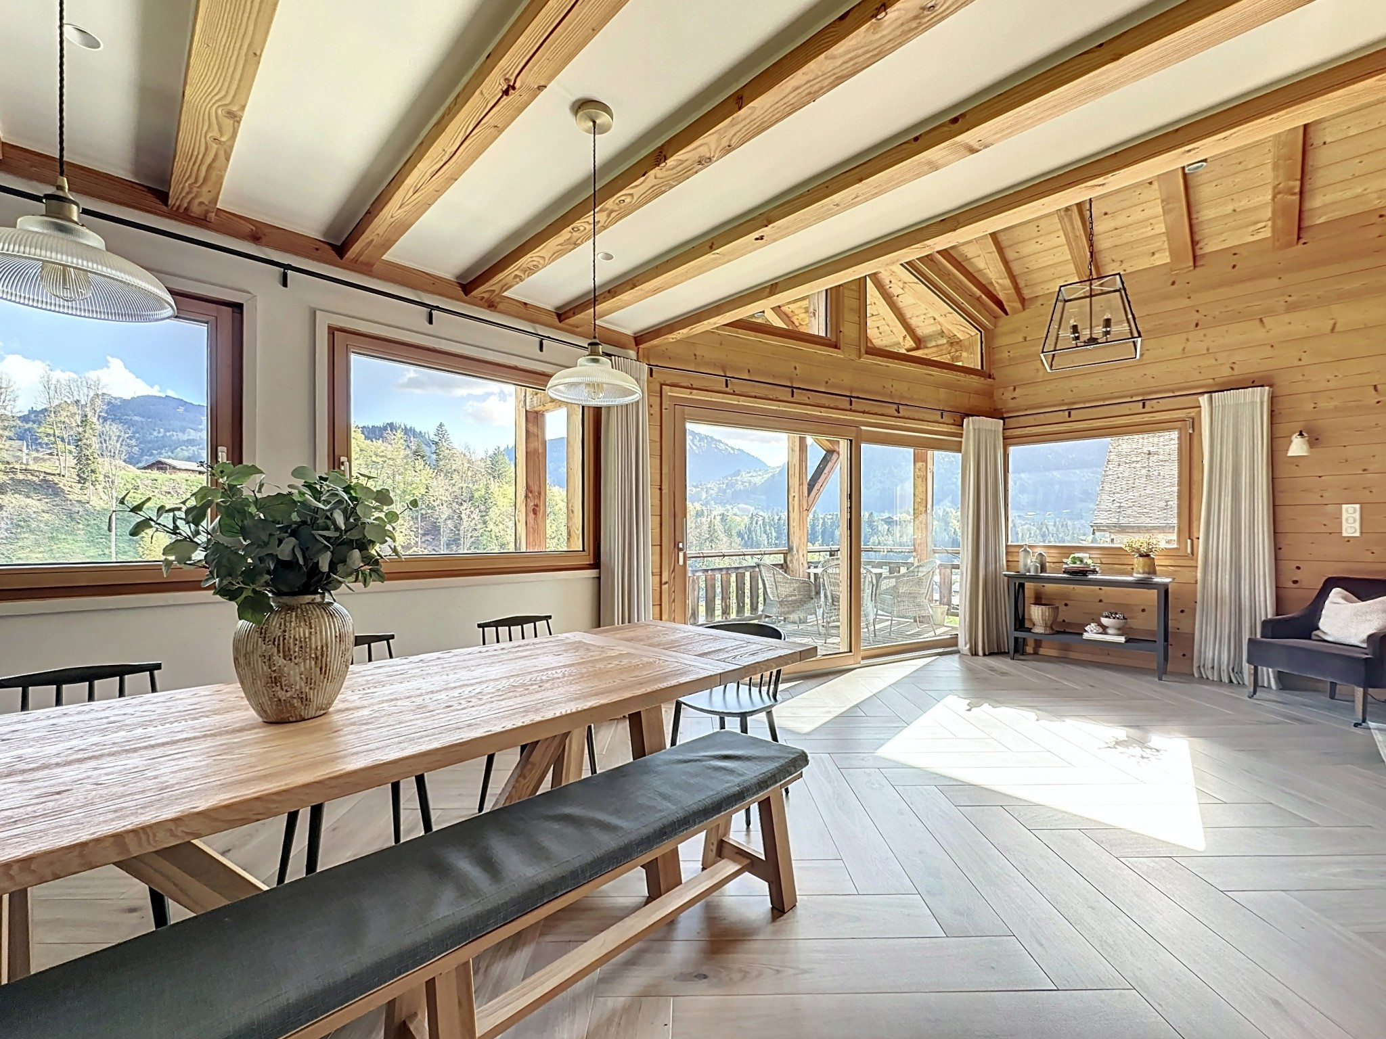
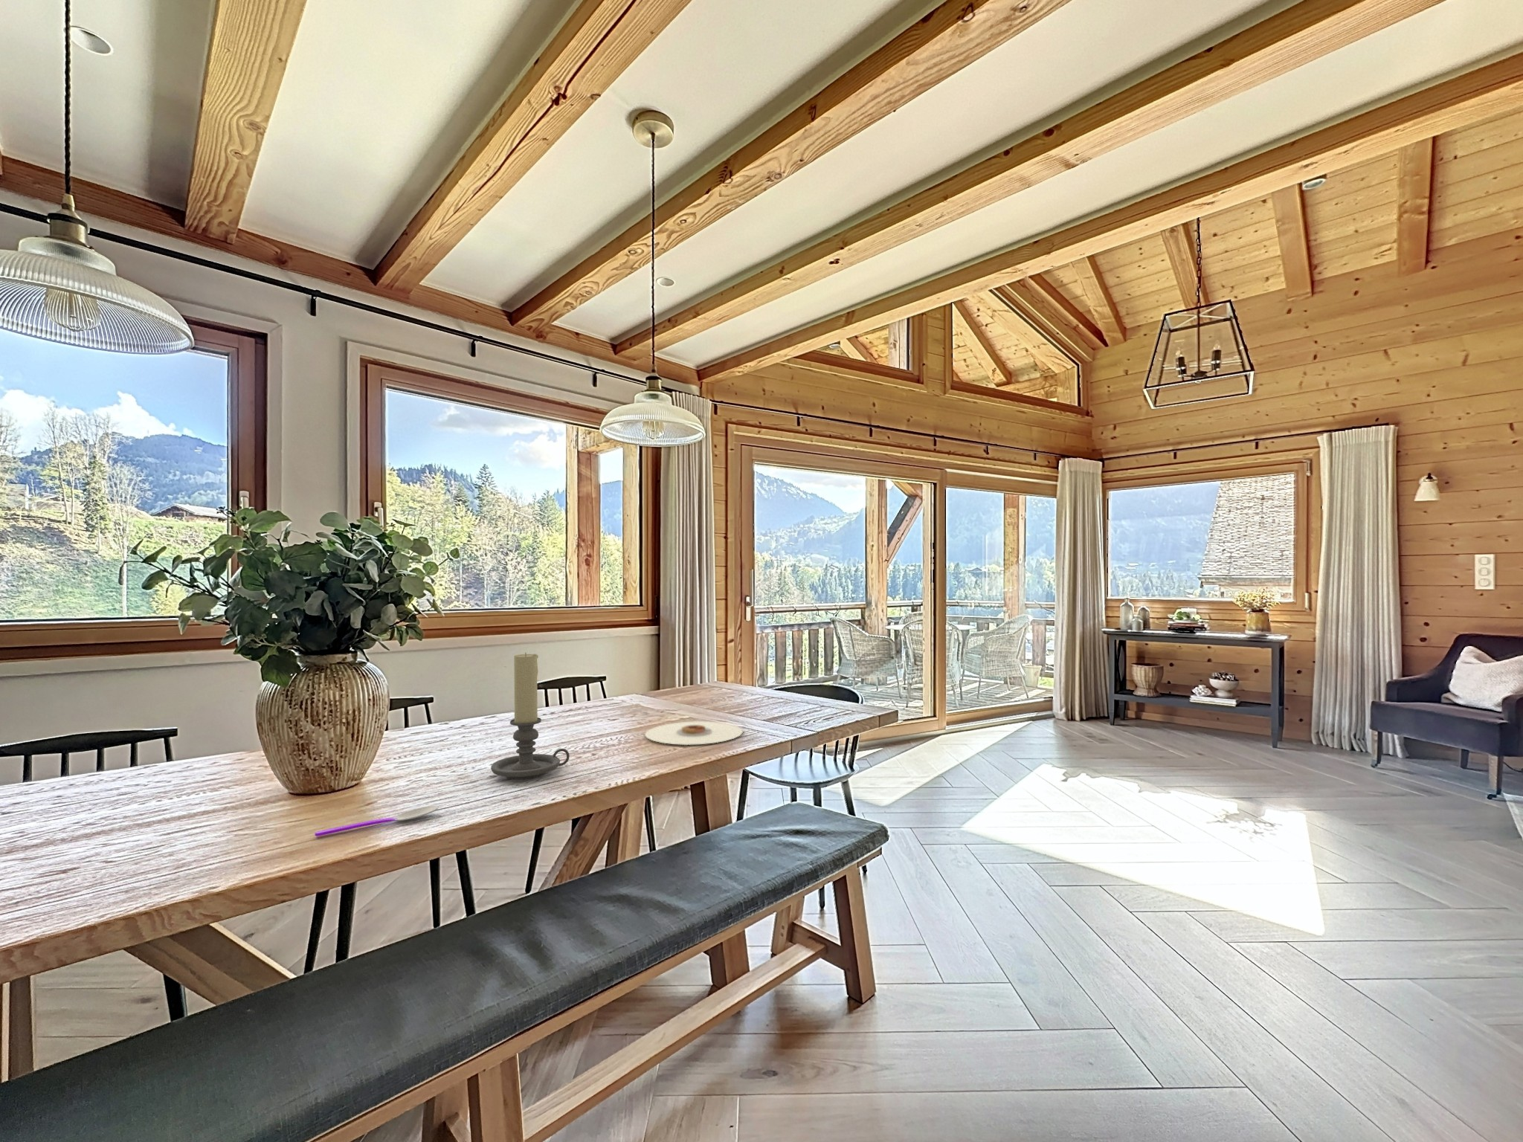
+ spoon (379, 821)
+ plate (694, 728)
+ candle holder (531, 711)
